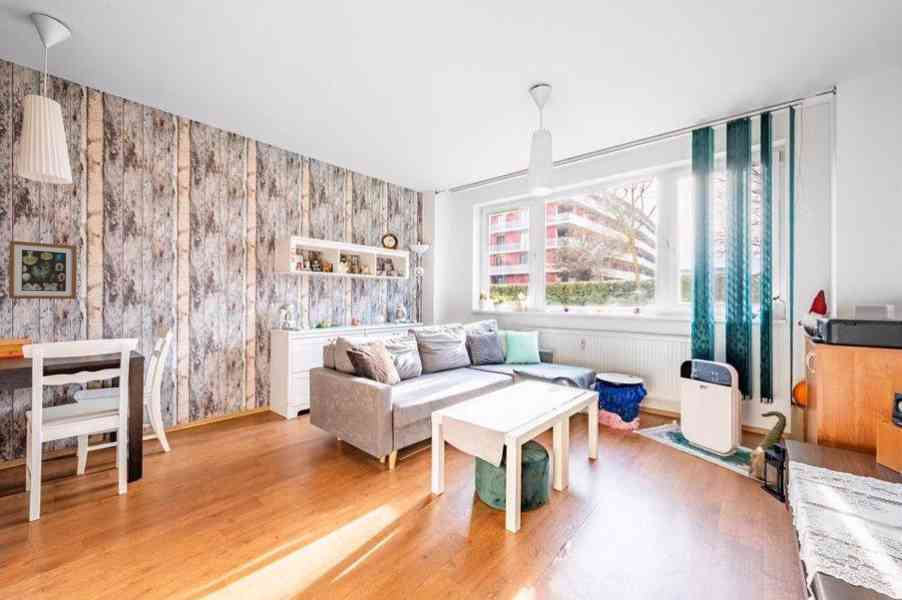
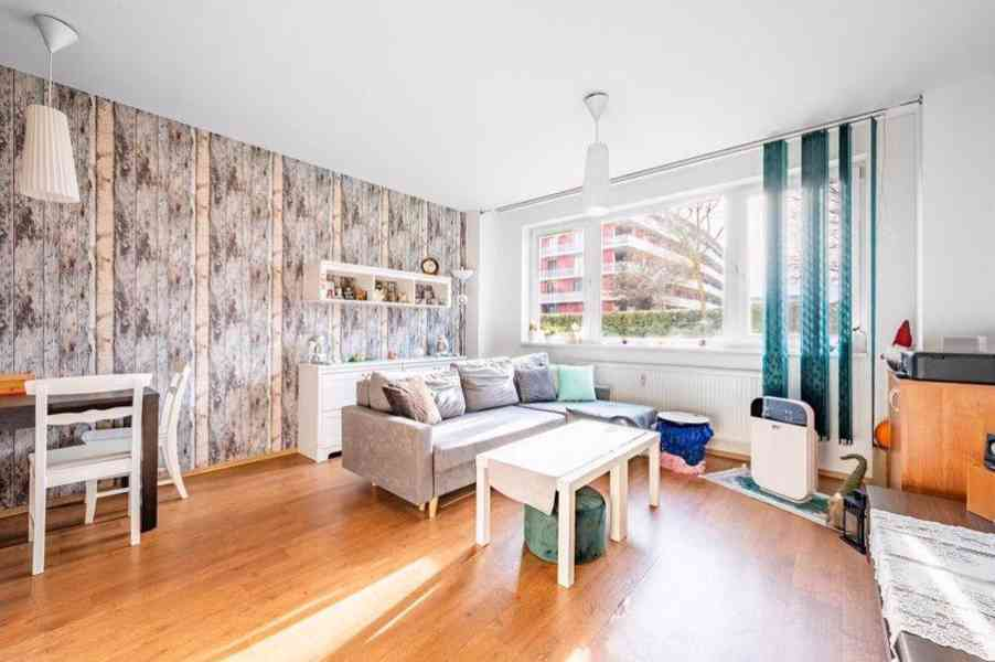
- wall art (44, 271)
